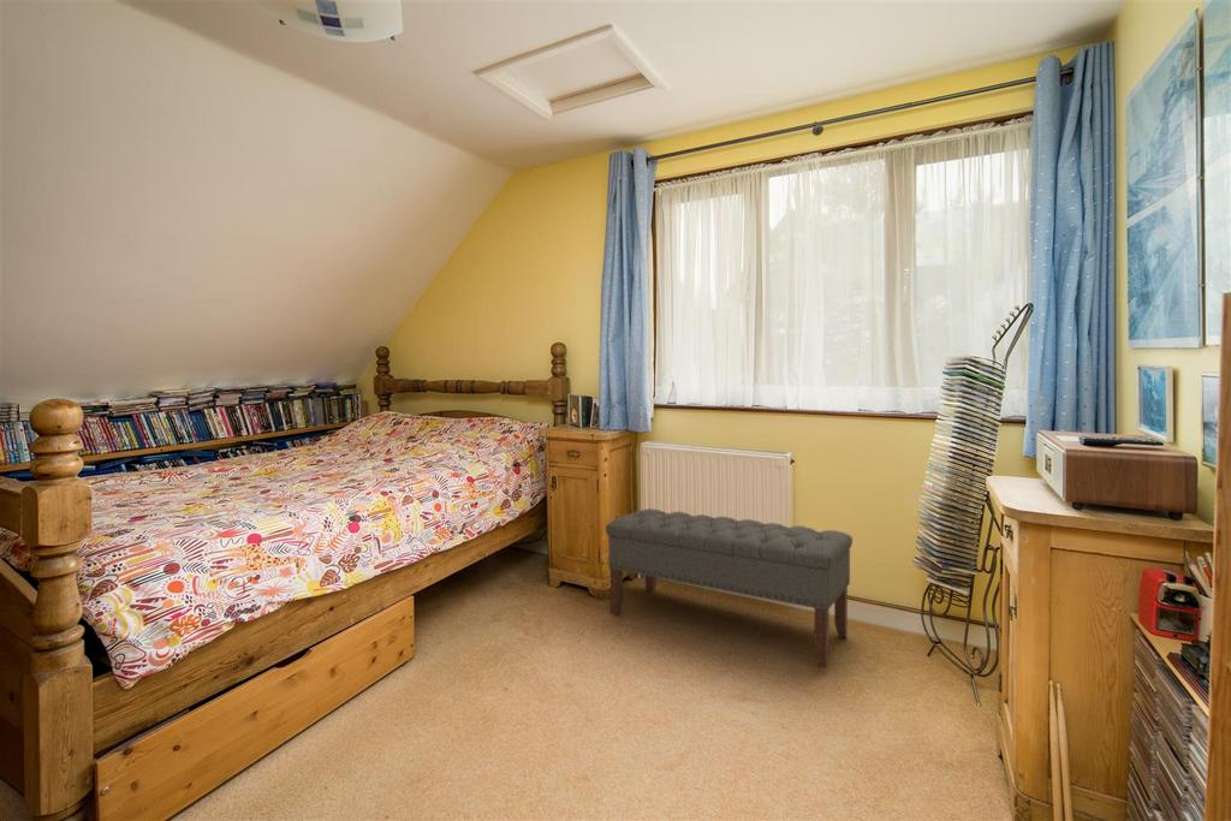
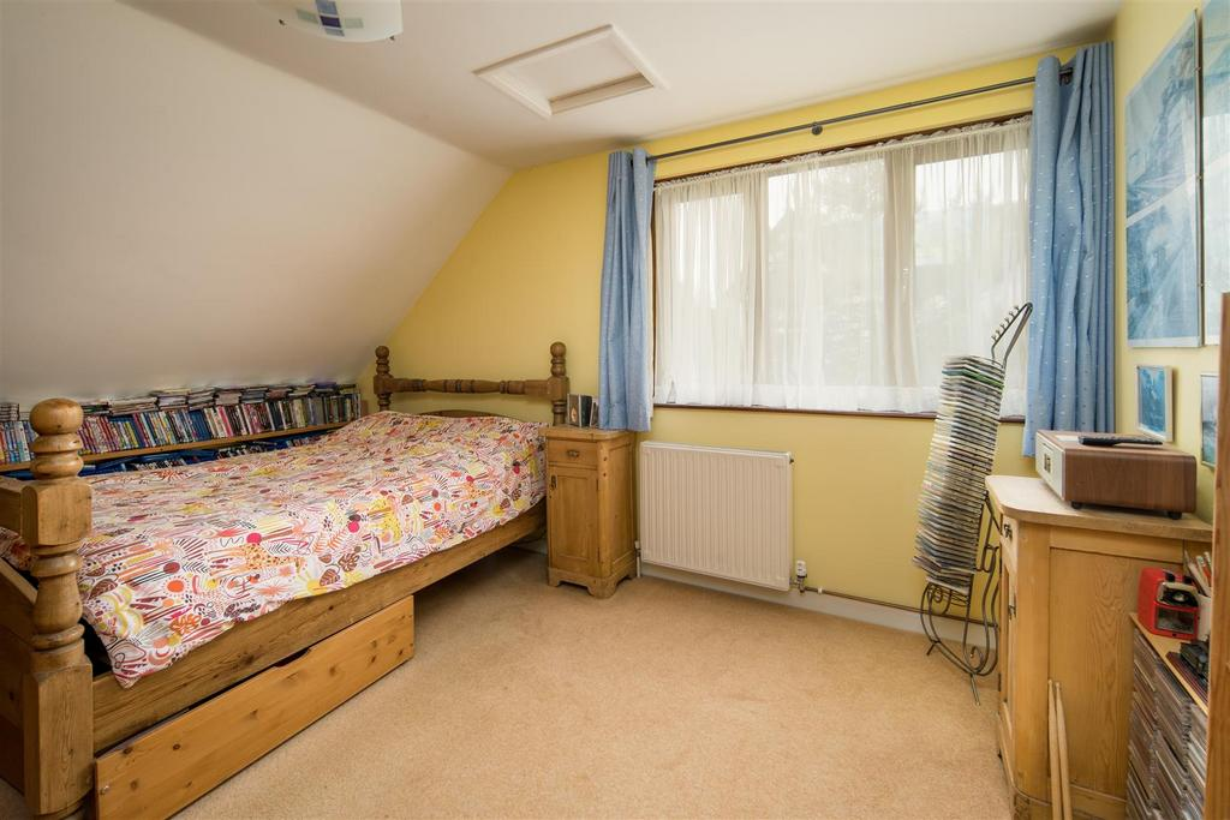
- bench (722, 573)
